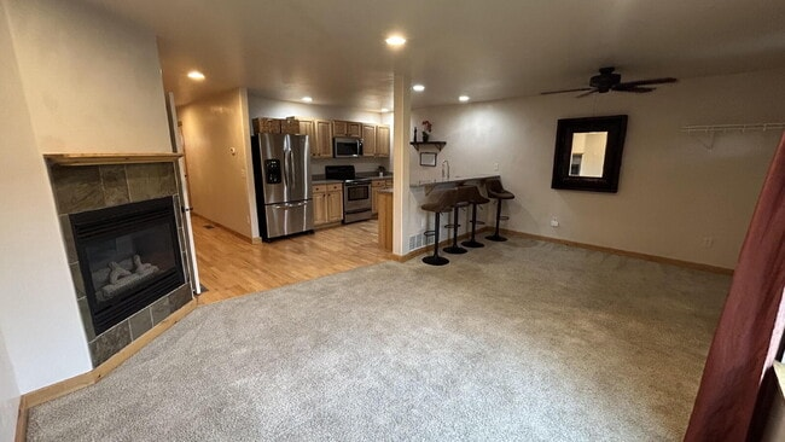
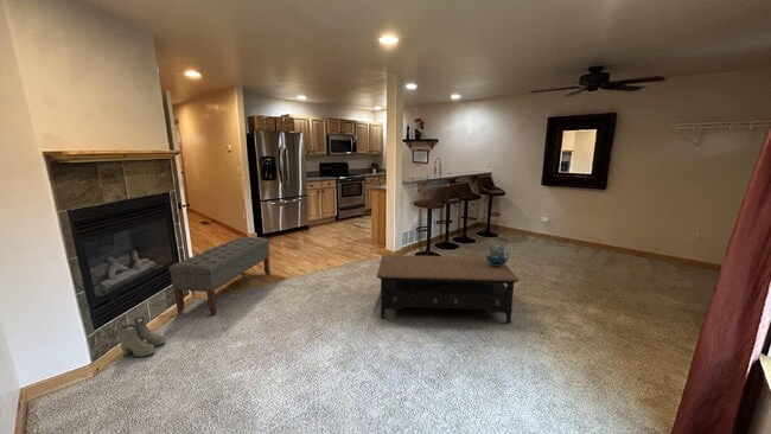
+ decorative sphere (497, 255)
+ bench (228, 269)
+ coffee table (442, 286)
+ boots (142, 336)
